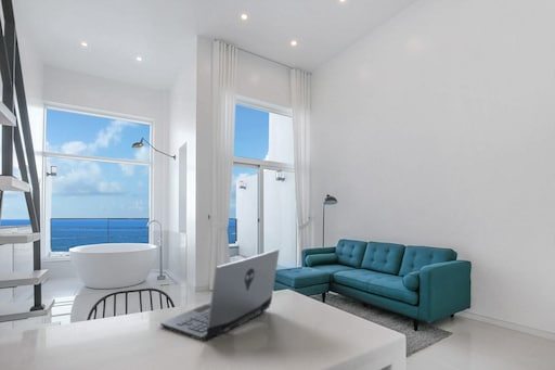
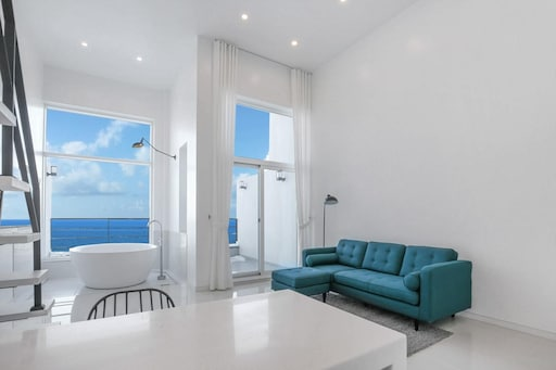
- laptop computer (223, 285)
